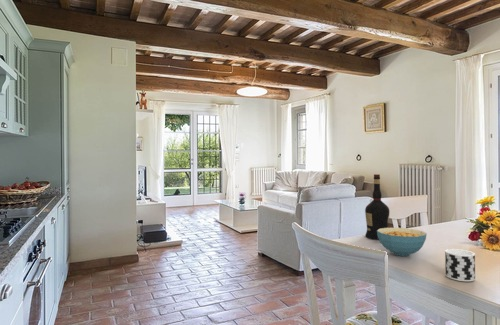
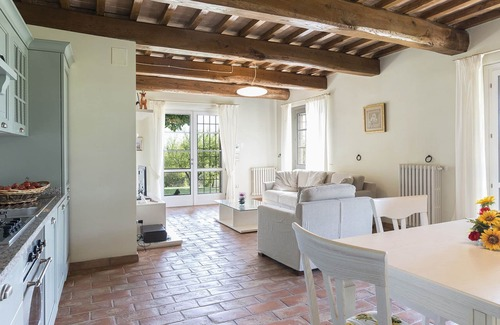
- cup (458, 263)
- liquor (377, 205)
- cereal bowl (401, 242)
